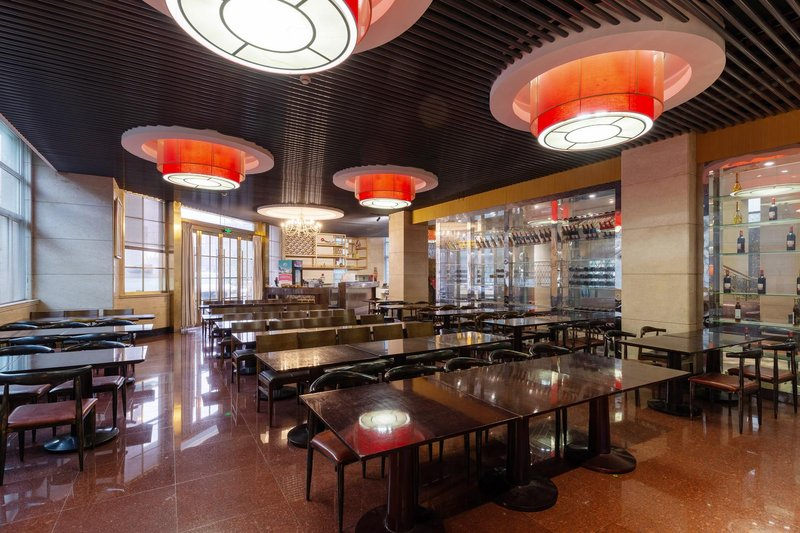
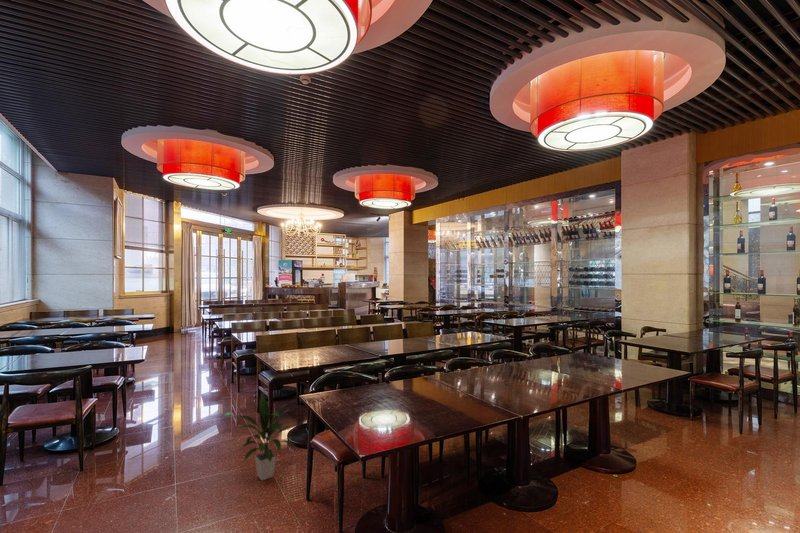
+ indoor plant (268, 437)
